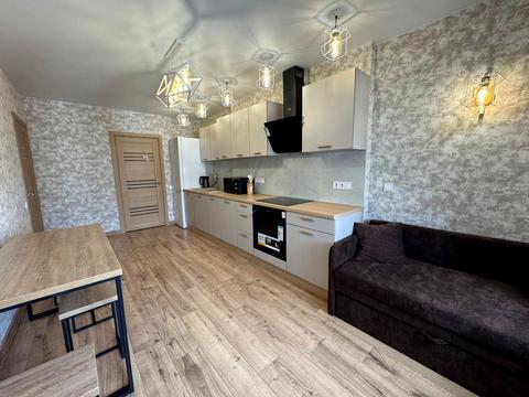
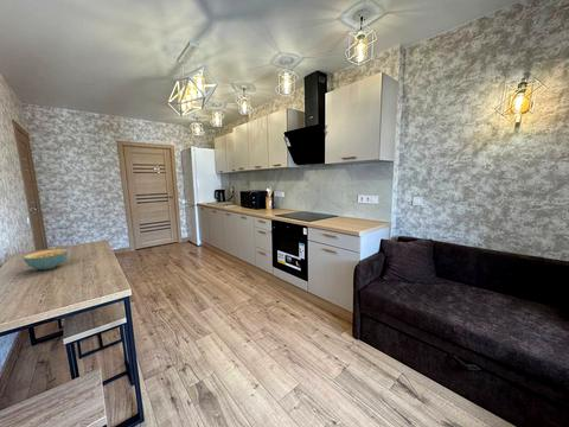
+ cereal bowl (47, 260)
